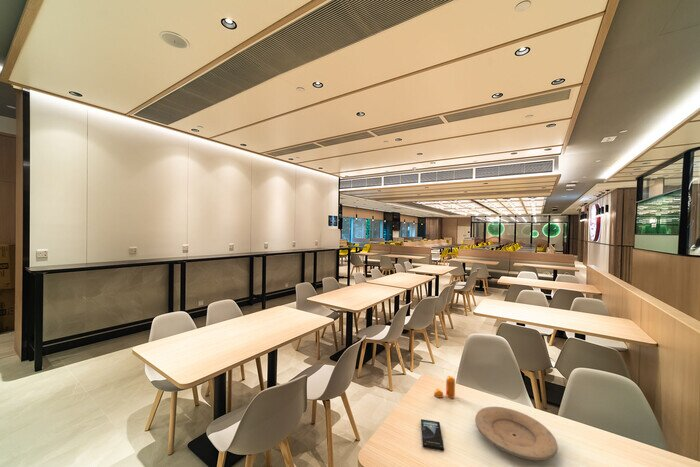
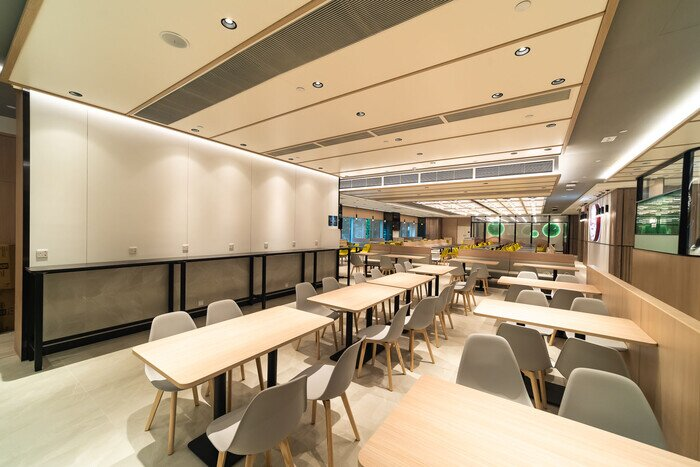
- pepper shaker (446, 385)
- plate (513, 433)
- smartphone (431, 433)
